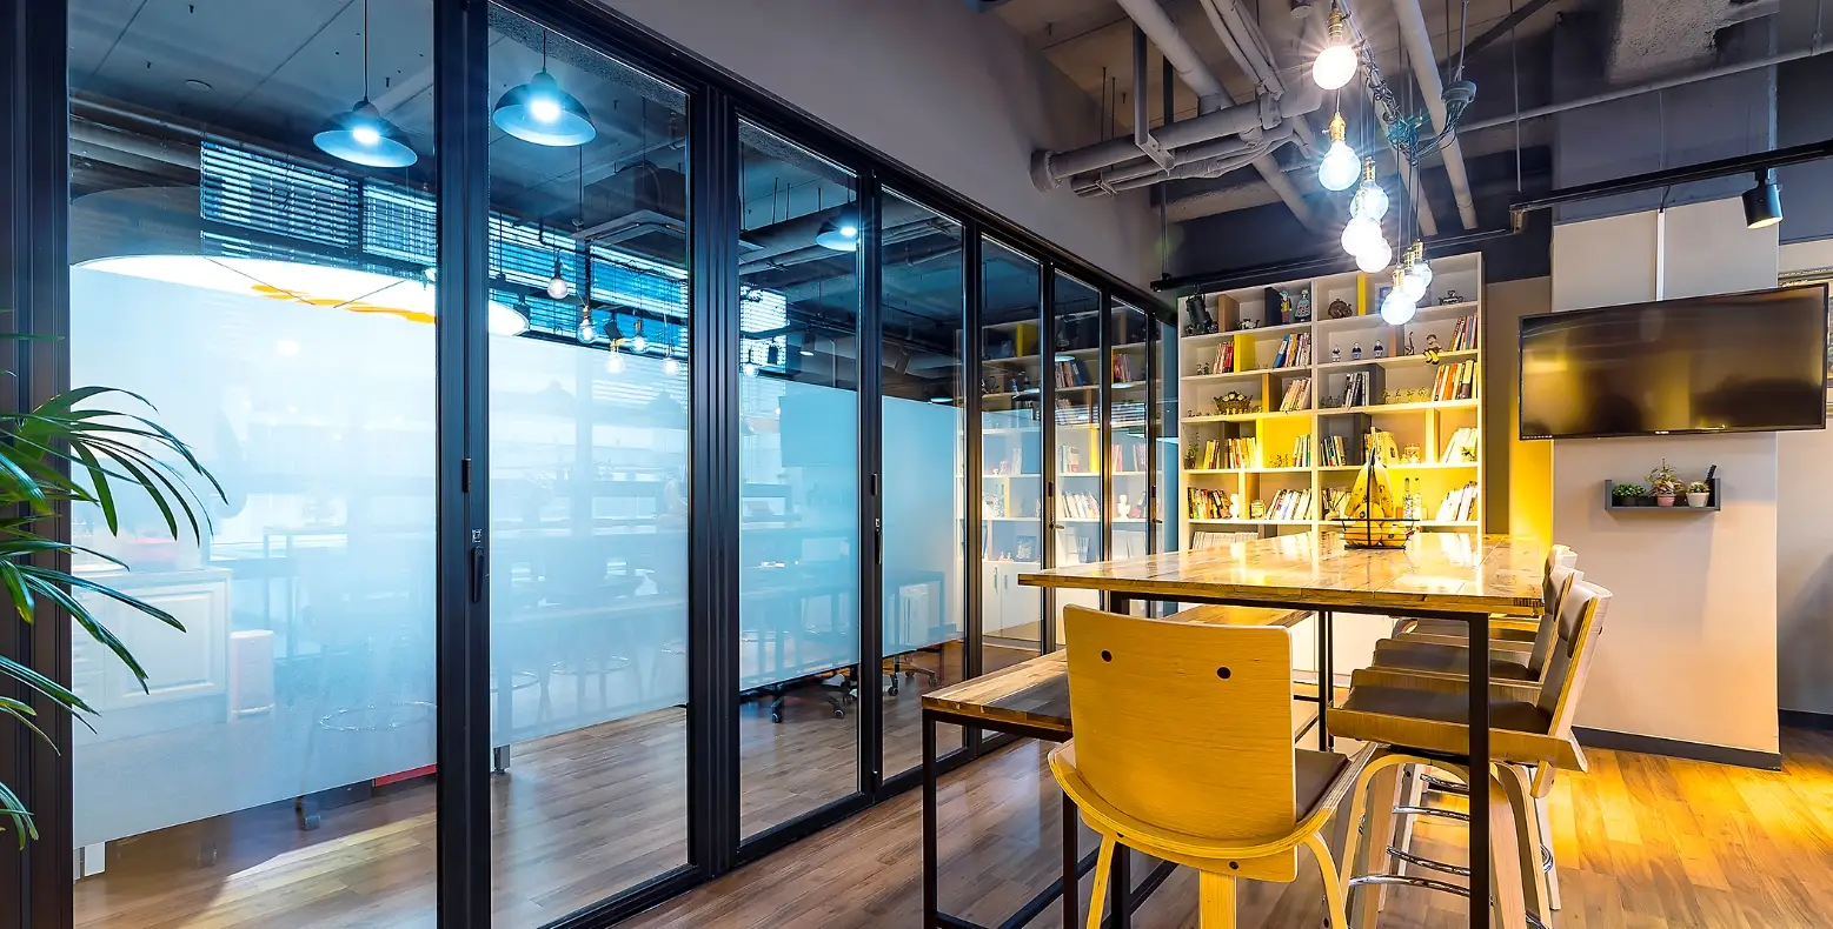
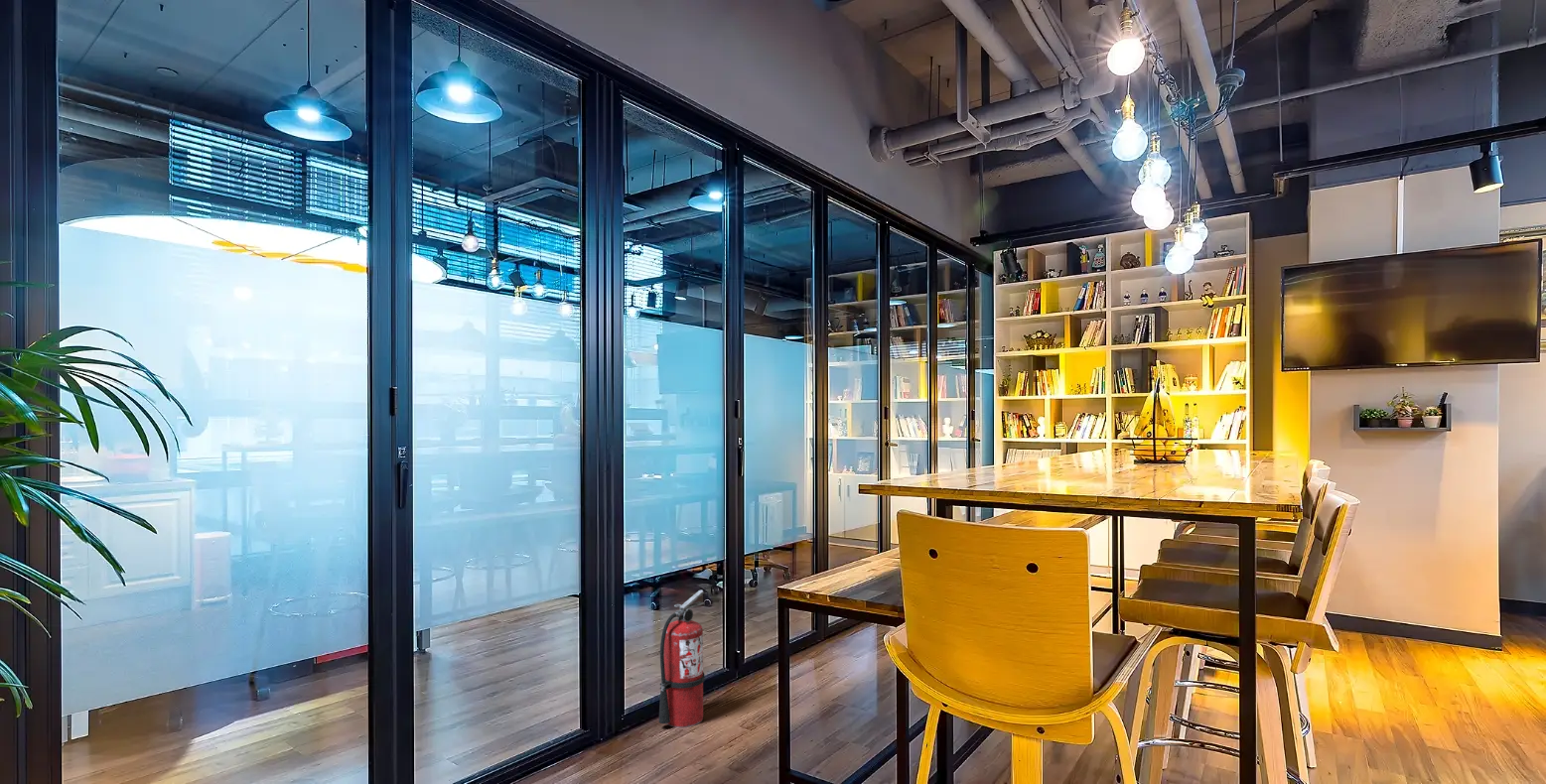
+ fire extinguisher (682, 658)
